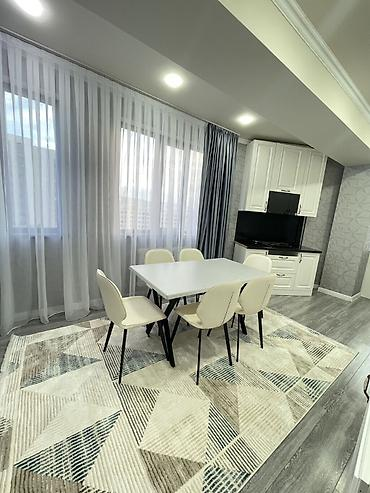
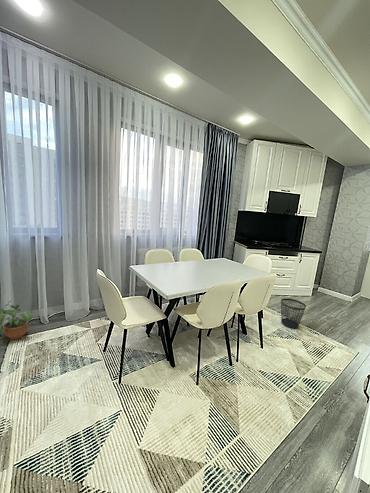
+ potted plant (13, 319)
+ wastebasket (291, 314)
